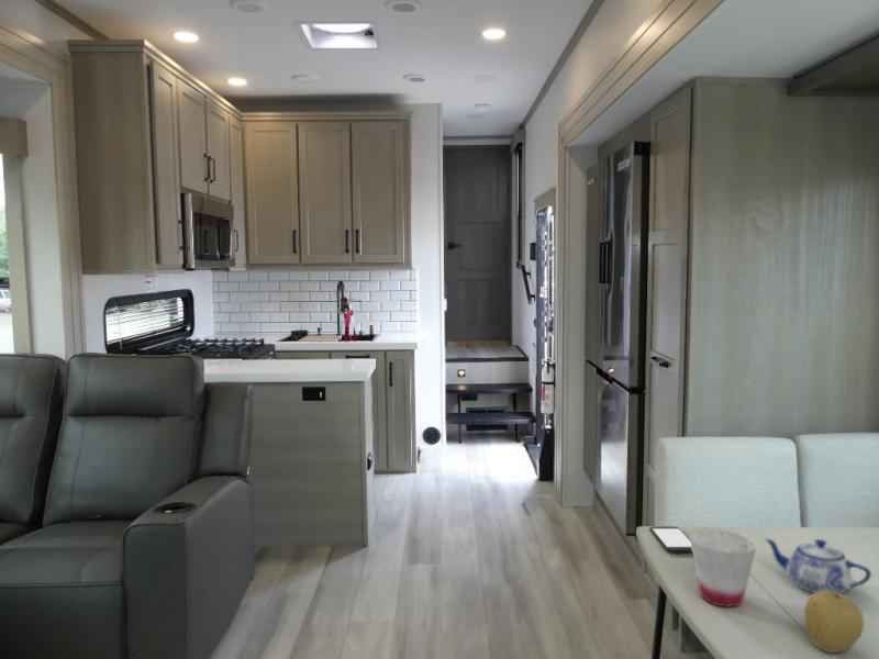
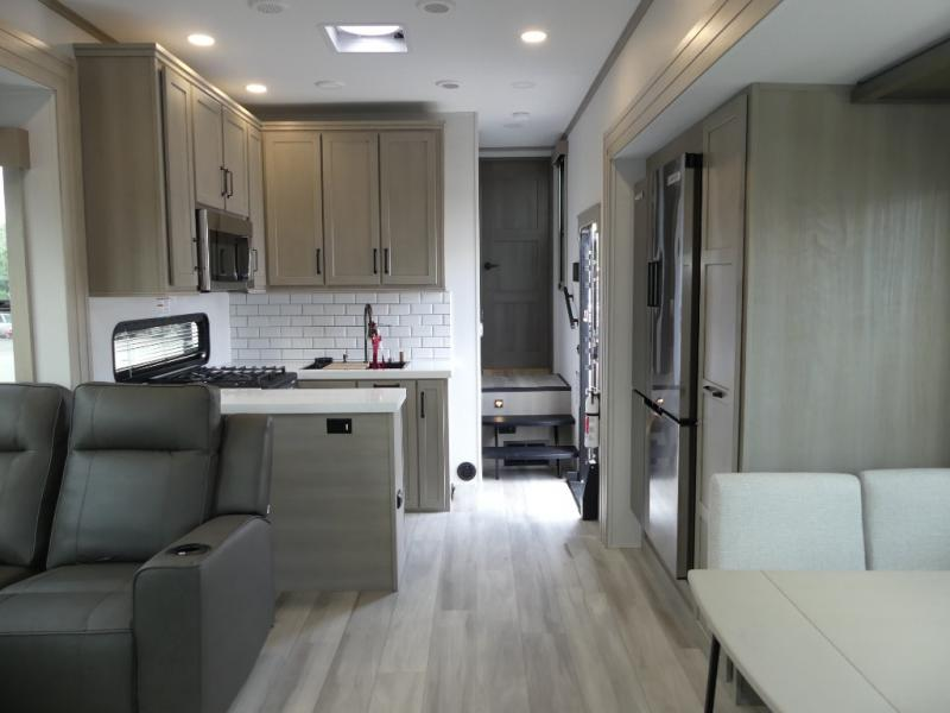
- smartphone (672, 538)
- fruit (833, 621)
- teapot (814, 562)
- cup (722, 569)
